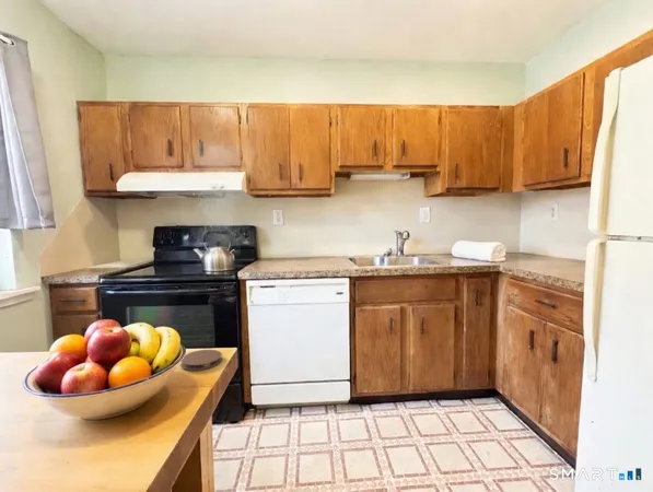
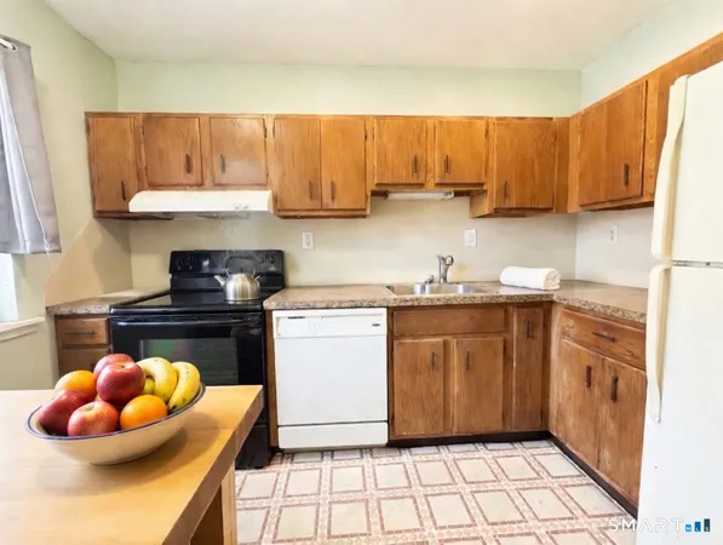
- coaster (201, 359)
